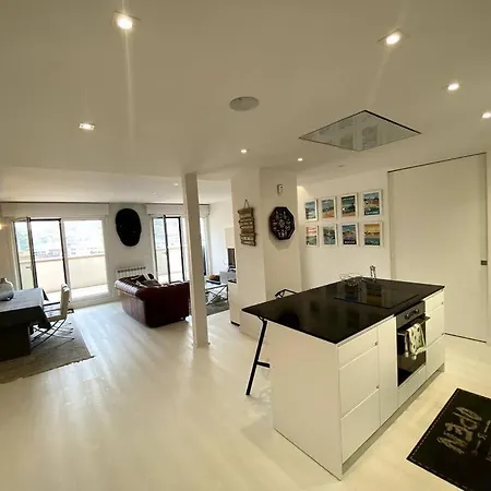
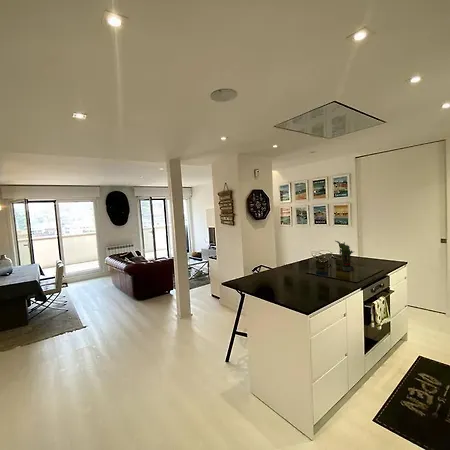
+ potted plant (344, 255)
